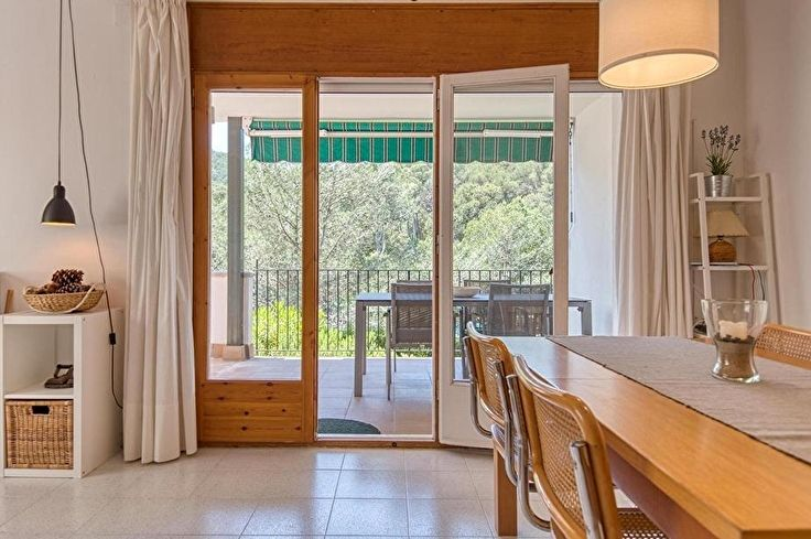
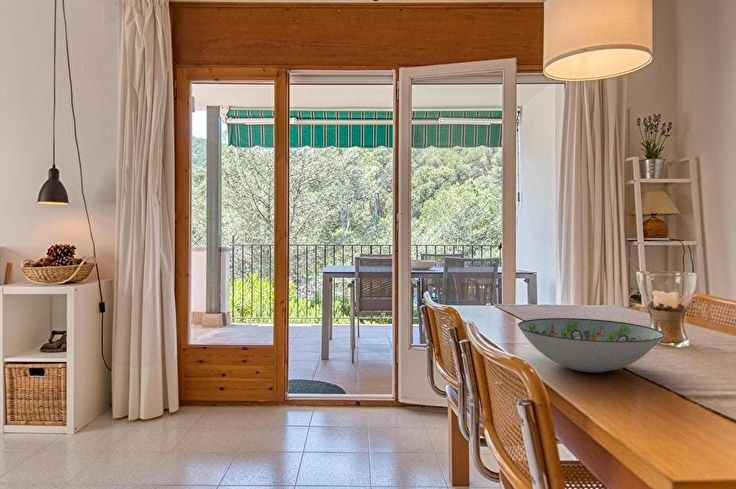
+ decorative bowl (586, 348)
